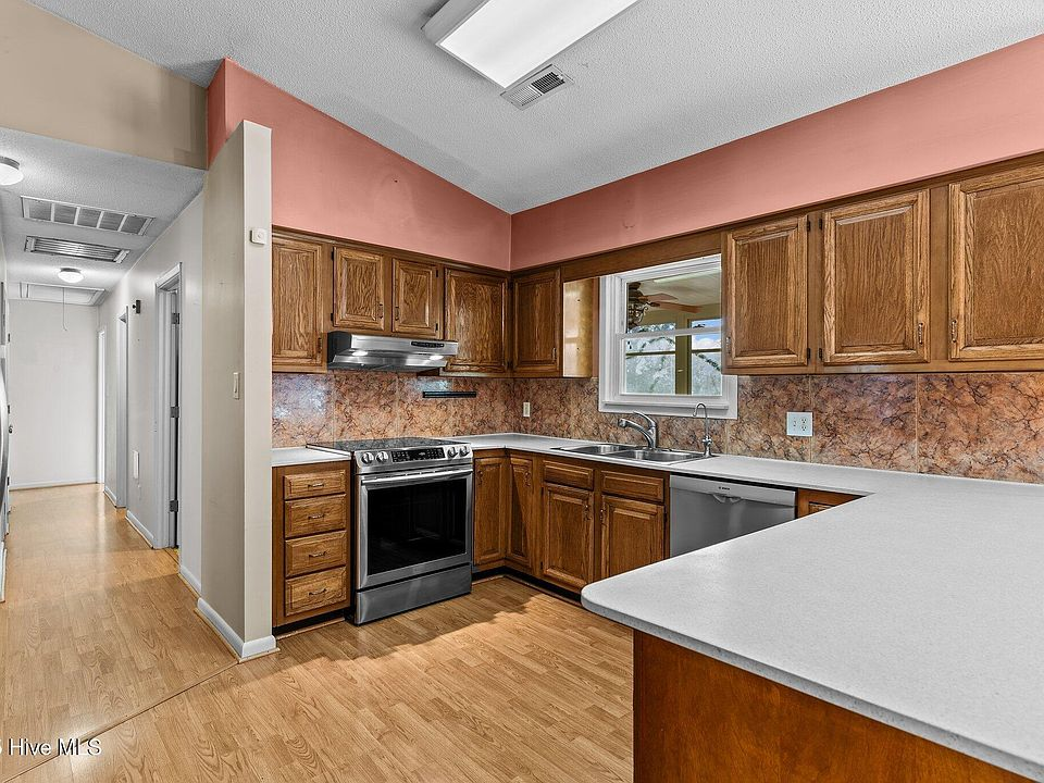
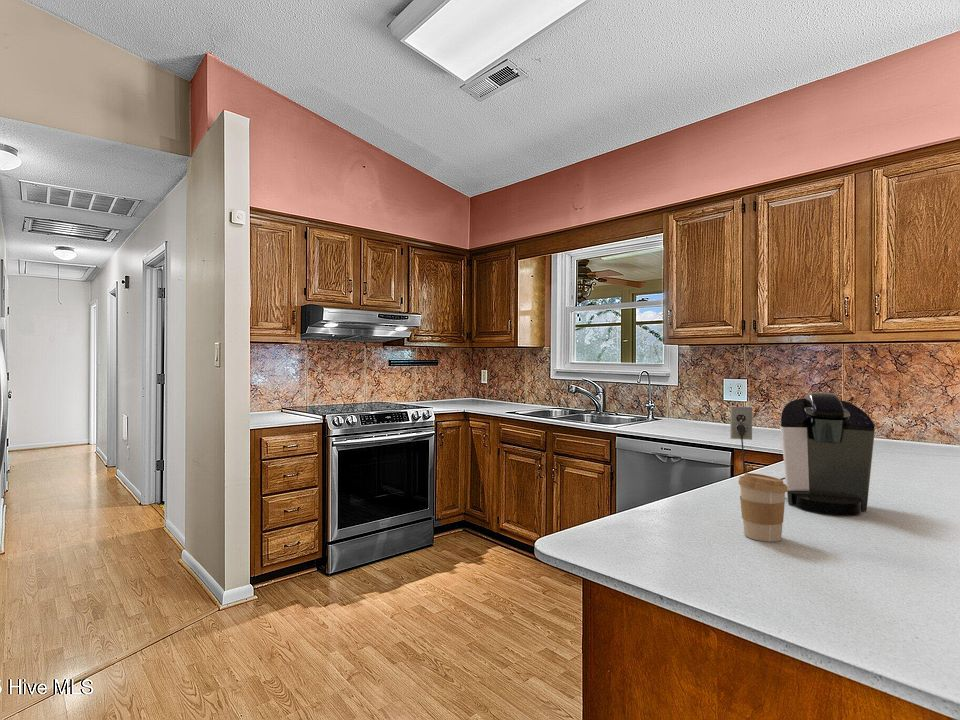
+ coffee cup (762, 505)
+ coffee maker (798, 447)
